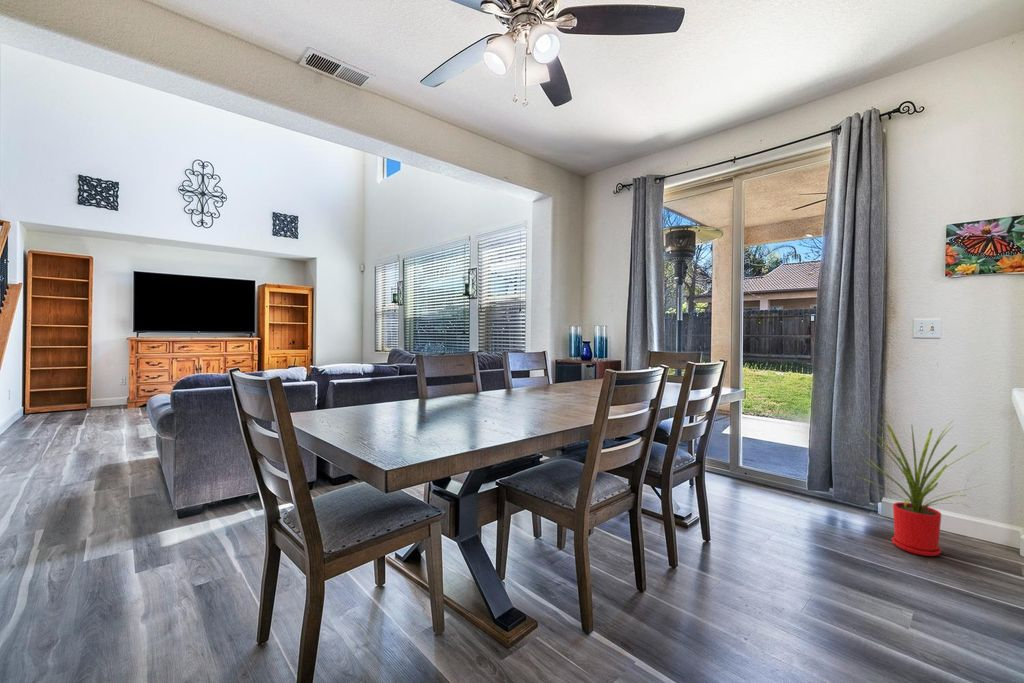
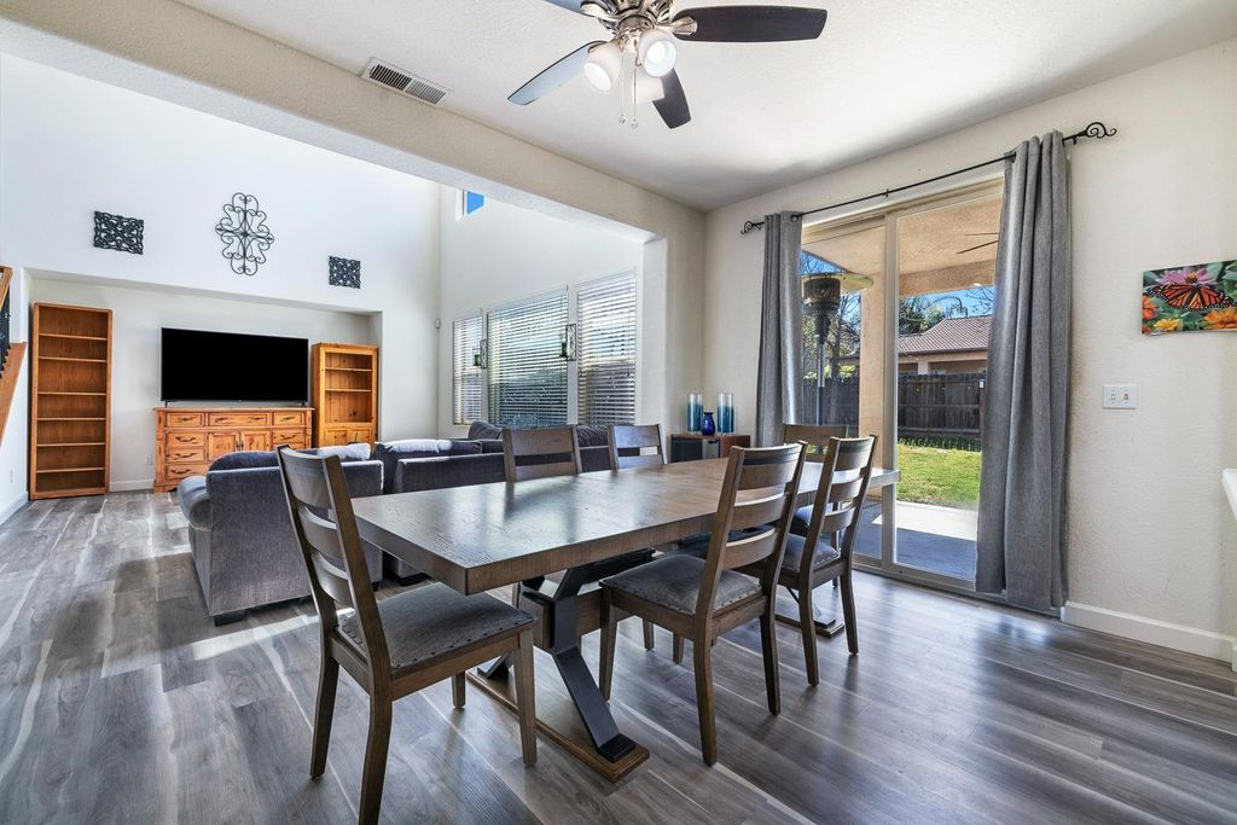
- house plant (917, 483)
